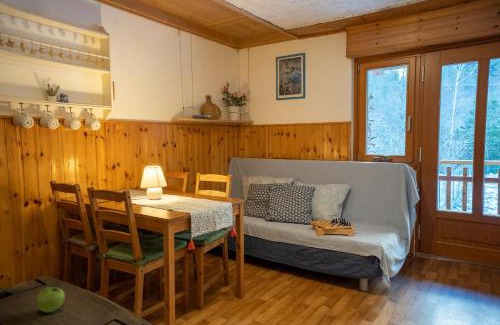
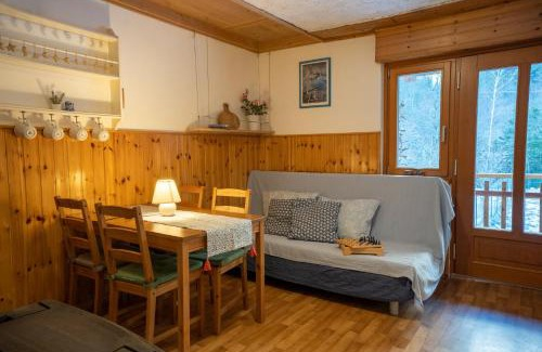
- fruit (50, 299)
